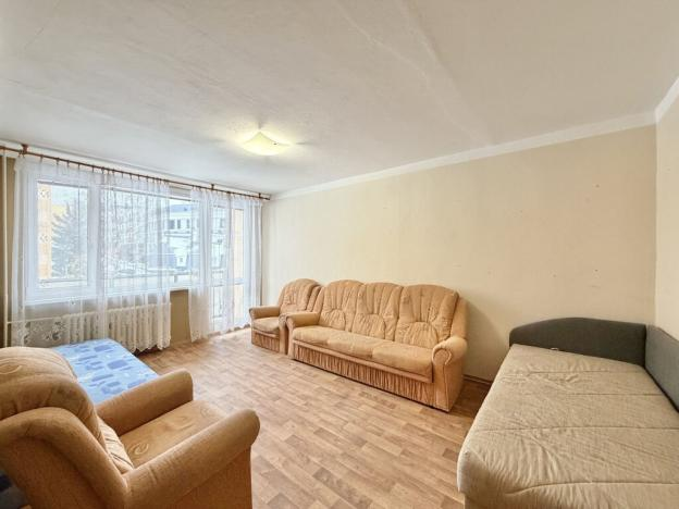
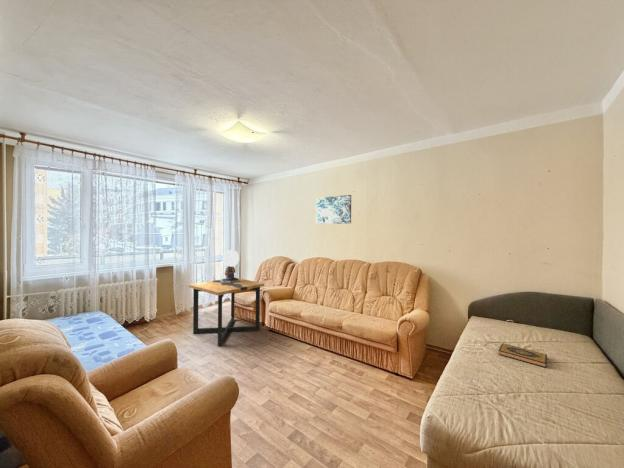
+ side table (231, 307)
+ table lamp (230, 265)
+ hardback book (522, 354)
+ wall art (332, 210)
